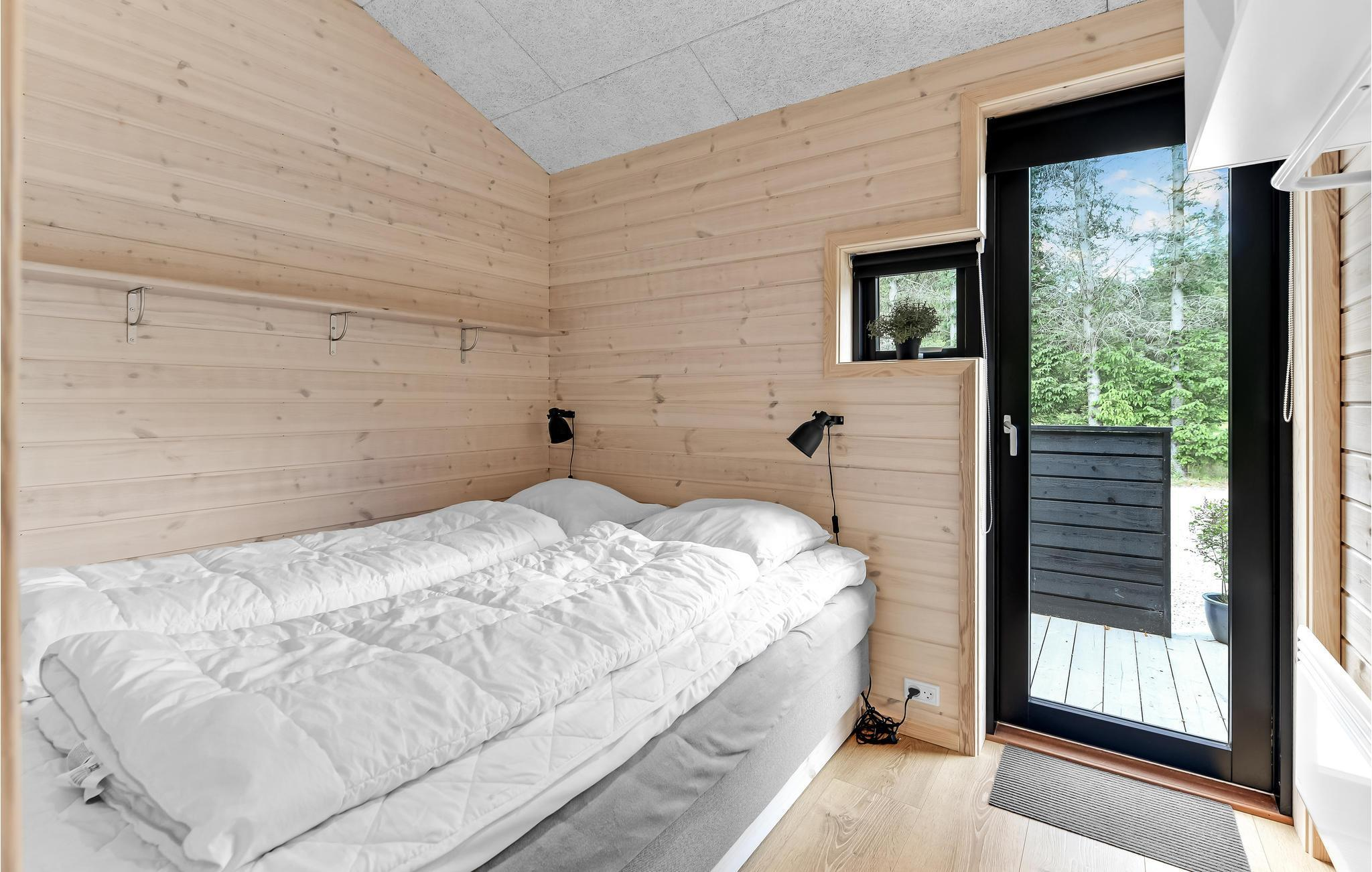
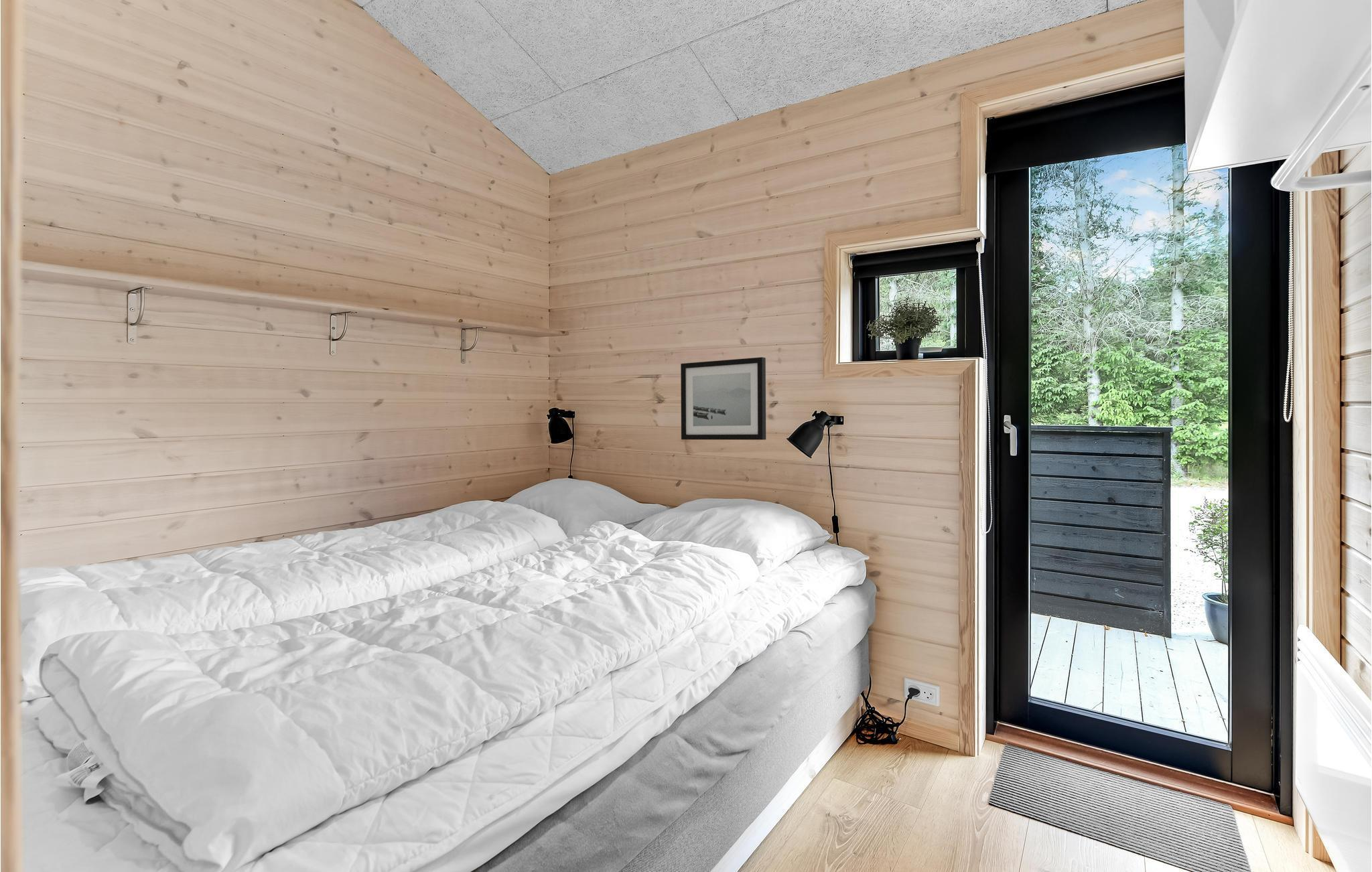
+ wall art (722, 400)
